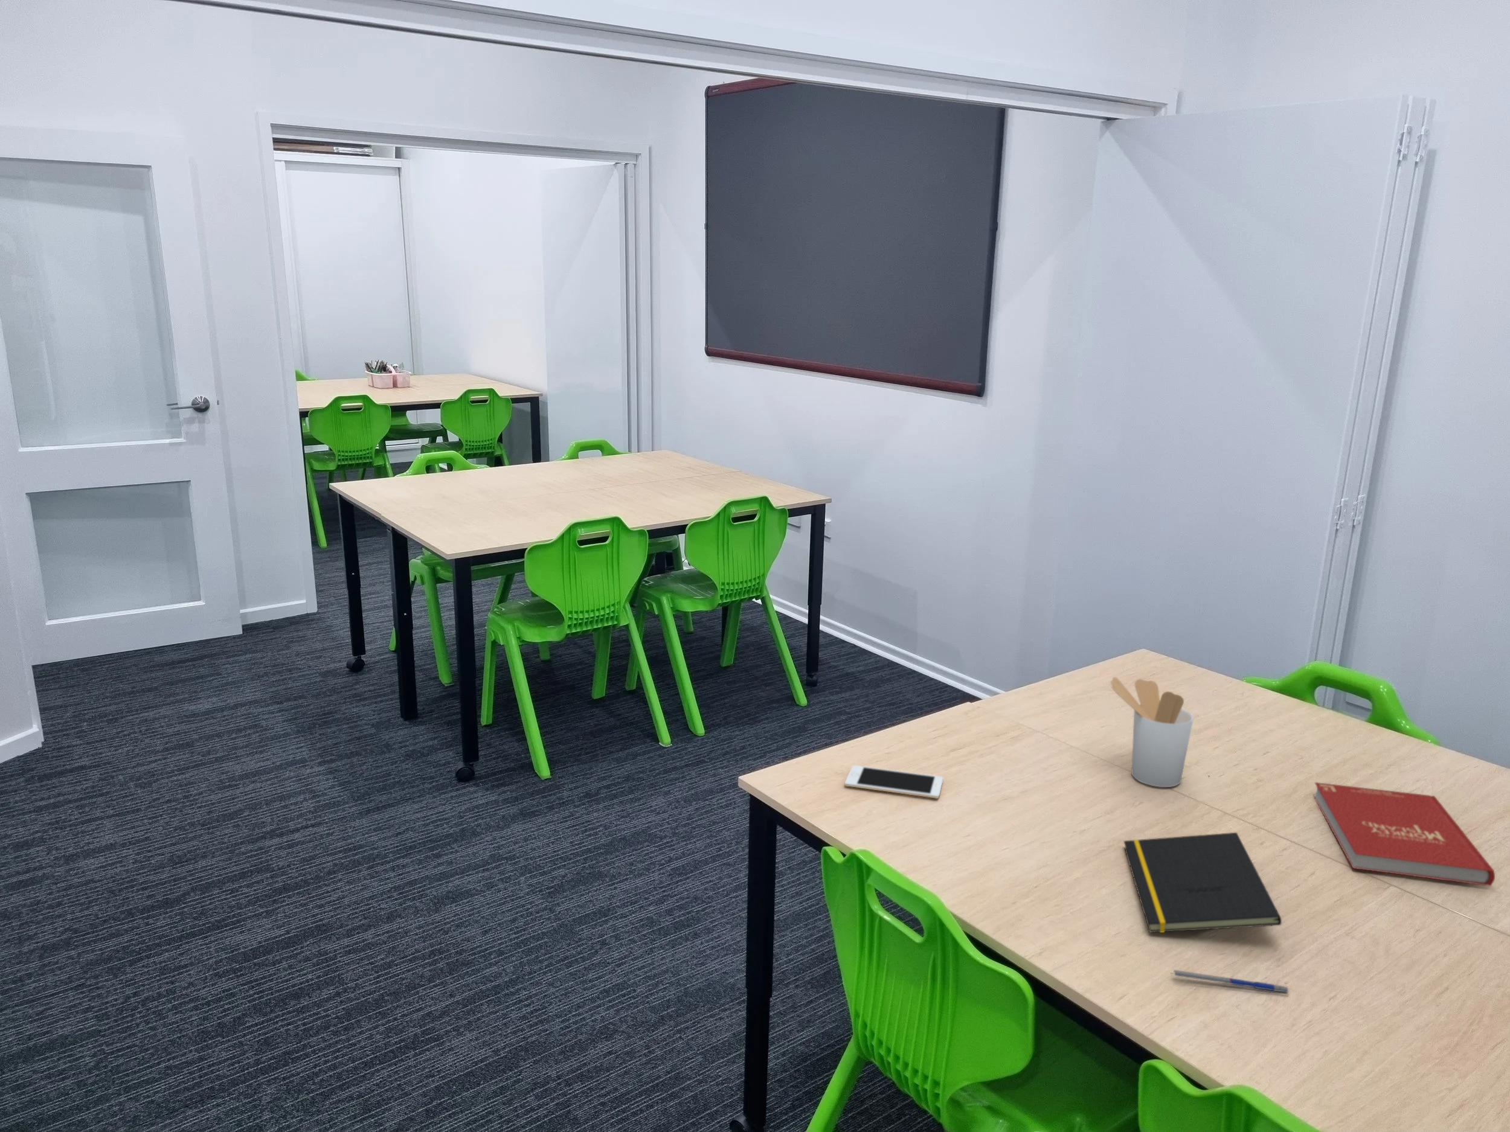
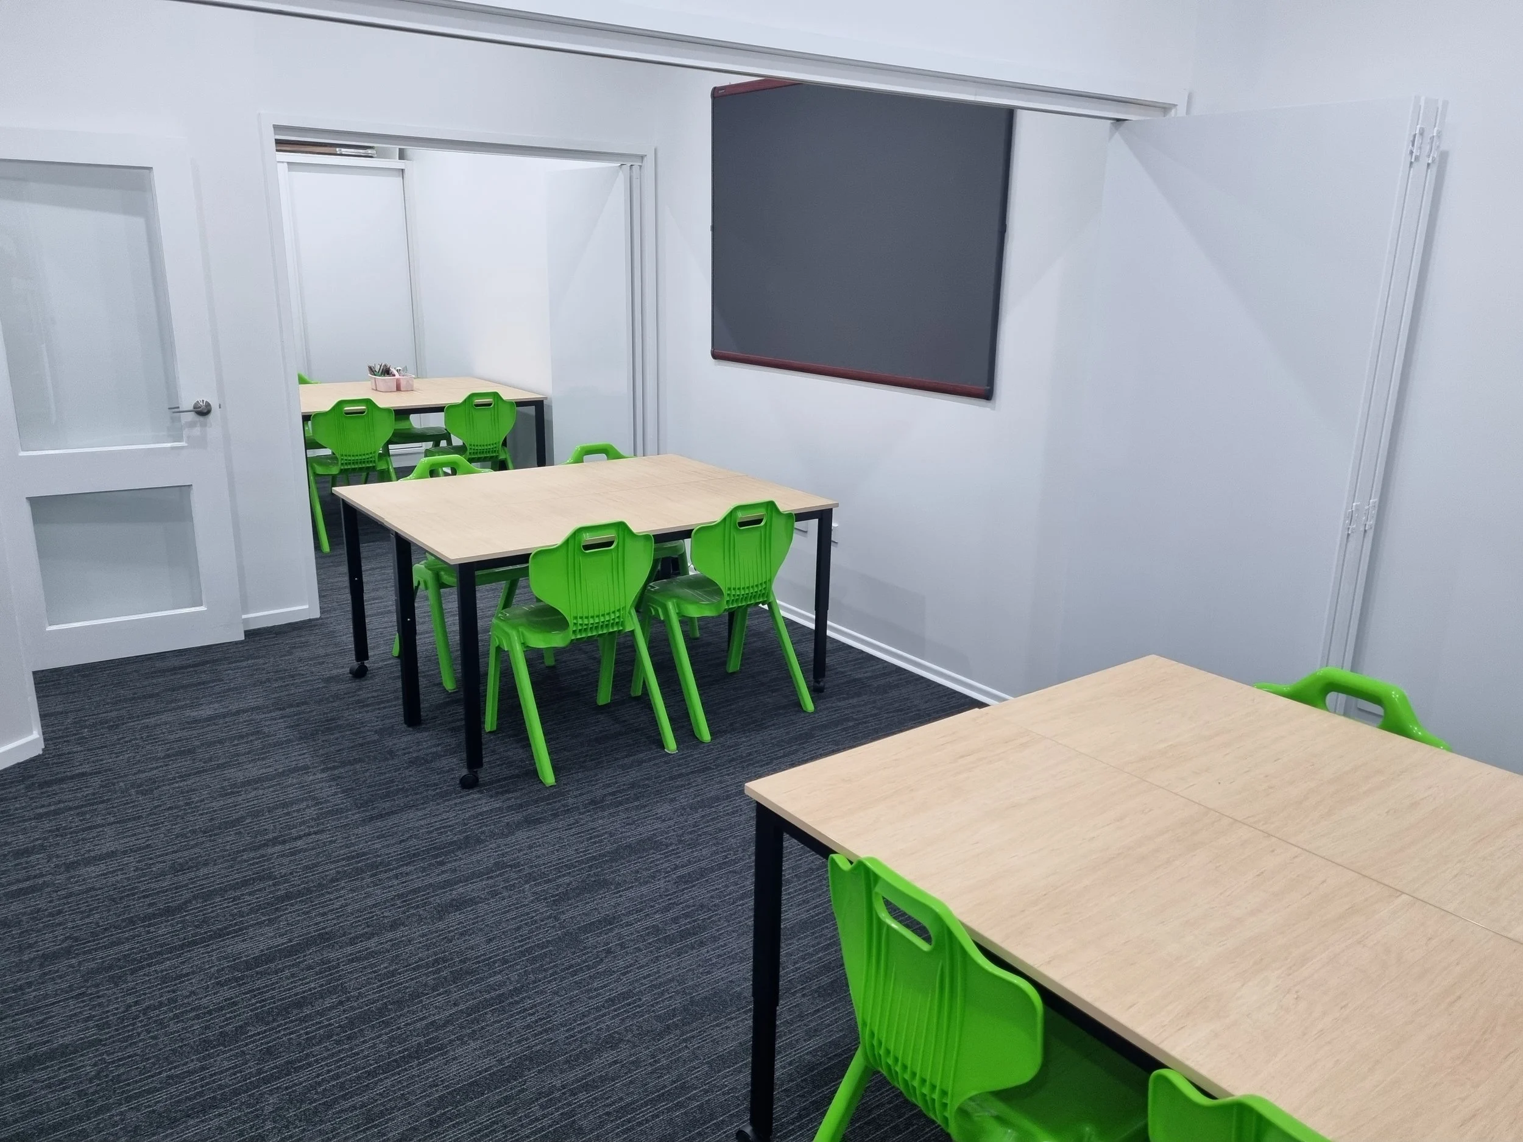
- utensil holder (1146, 729)
- notepad (1196, 880)
- cell phone (894, 781)
- book (1396, 830)
- pen (1228, 981)
